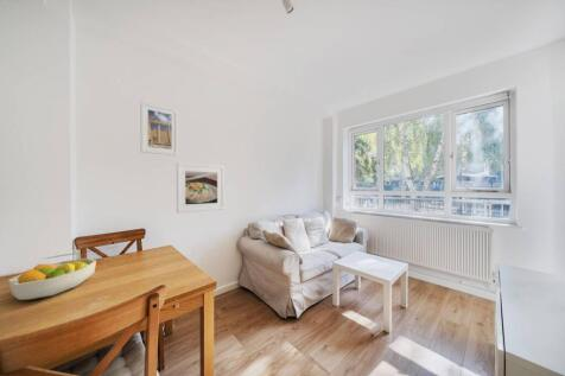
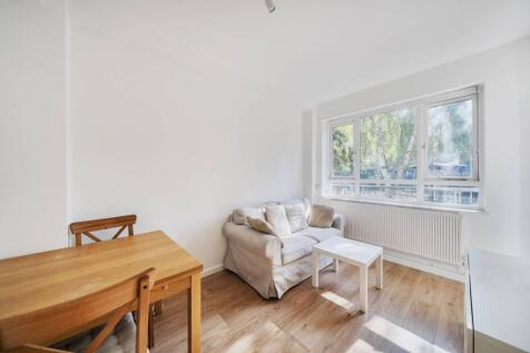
- fruit bowl (57, 274)
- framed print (159, 129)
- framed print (202, 187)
